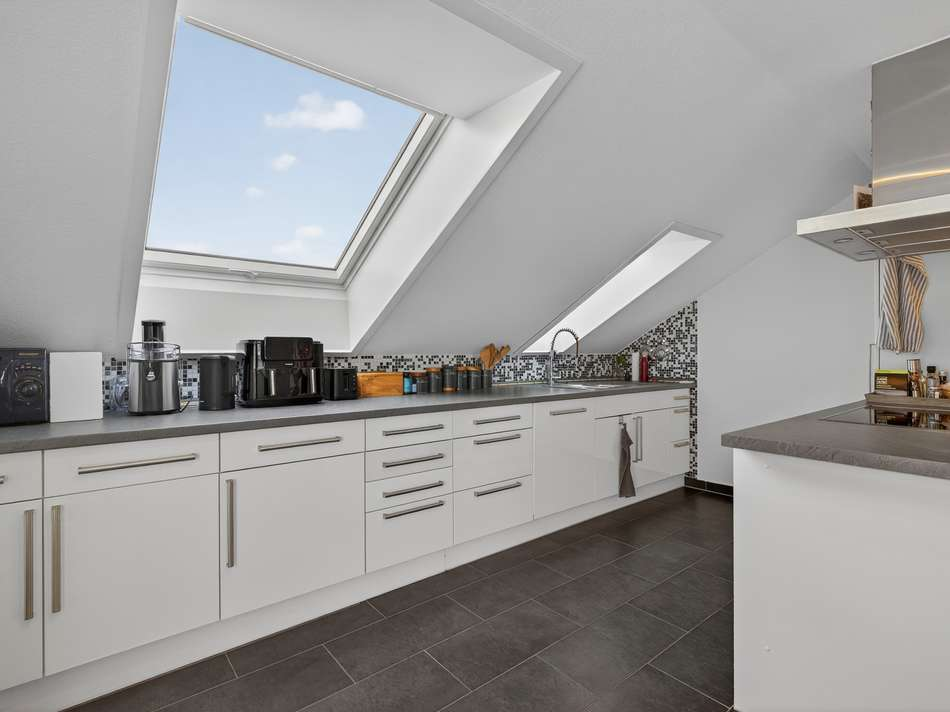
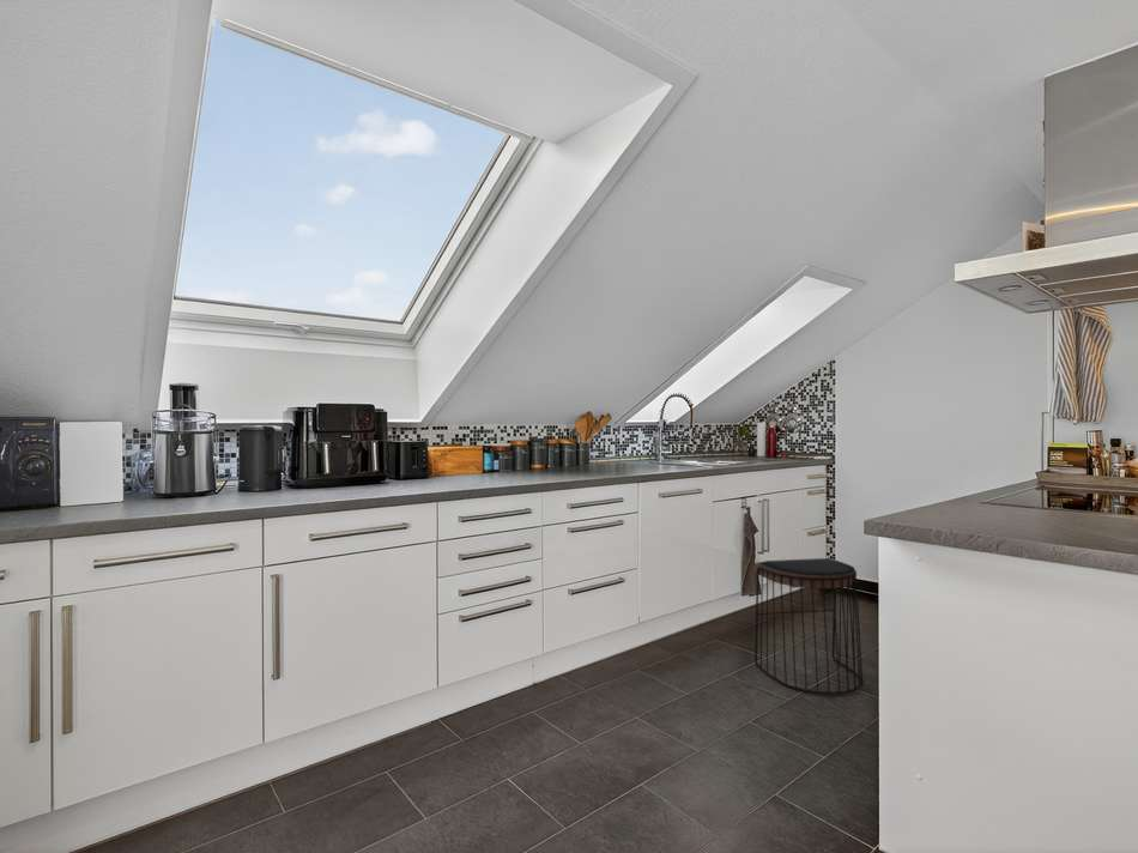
+ stool (813, 621)
